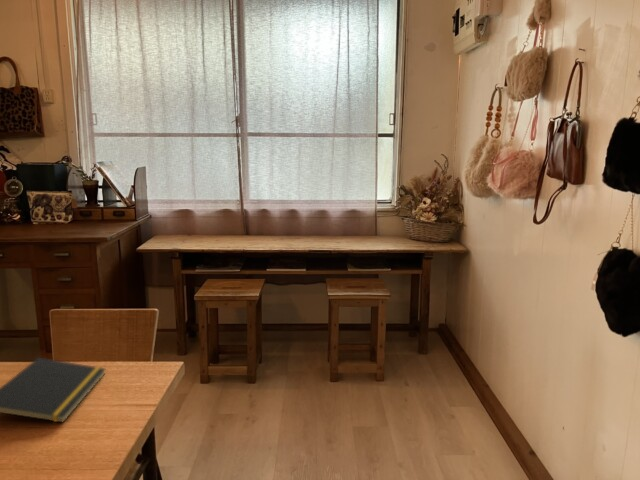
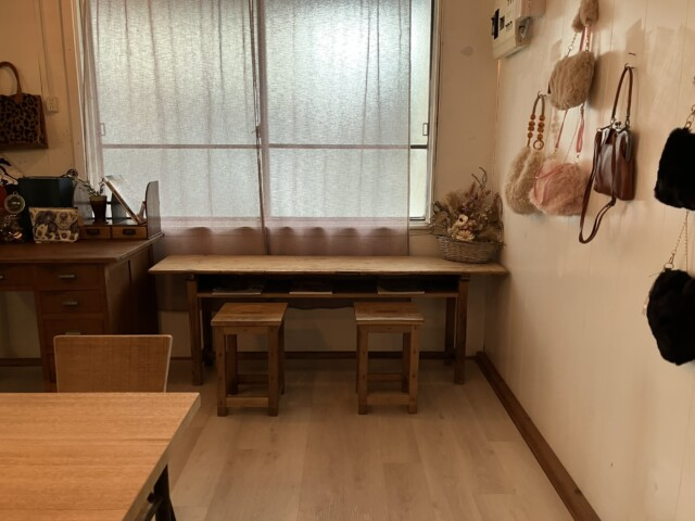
- notepad (49, 386)
